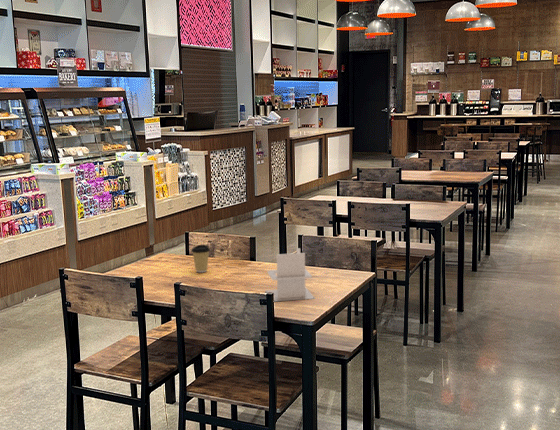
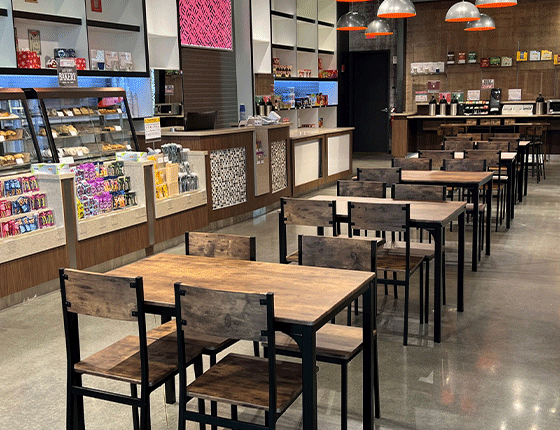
- napkin holder (289, 273)
- coffee cup (200, 258)
